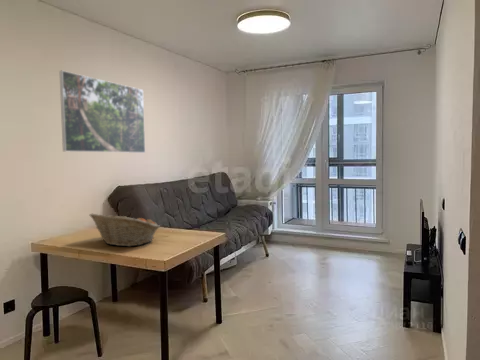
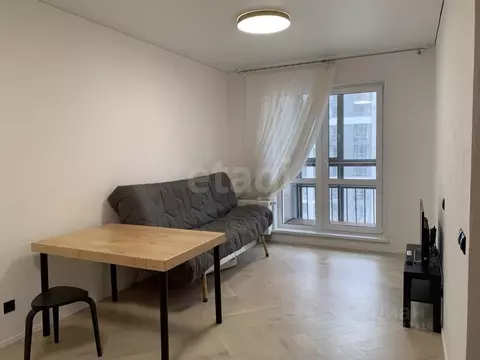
- fruit basket (124, 226)
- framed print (107, 116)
